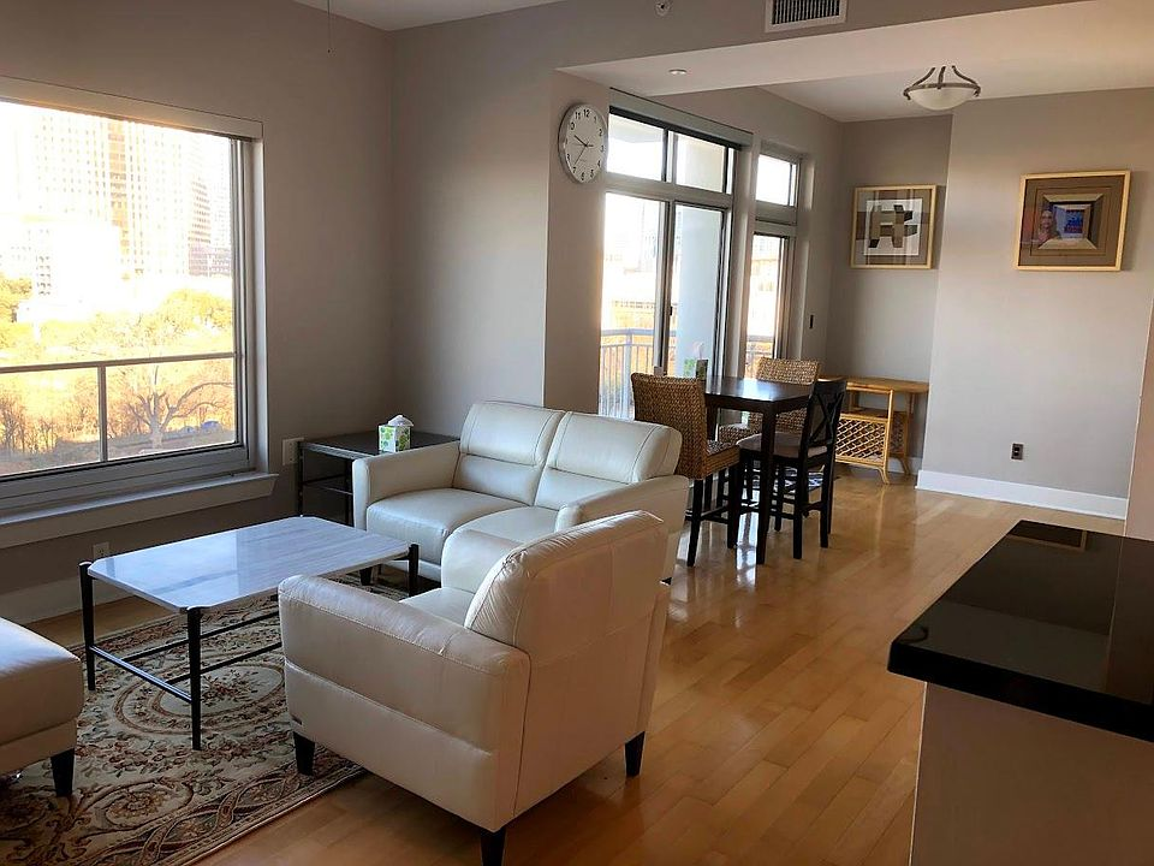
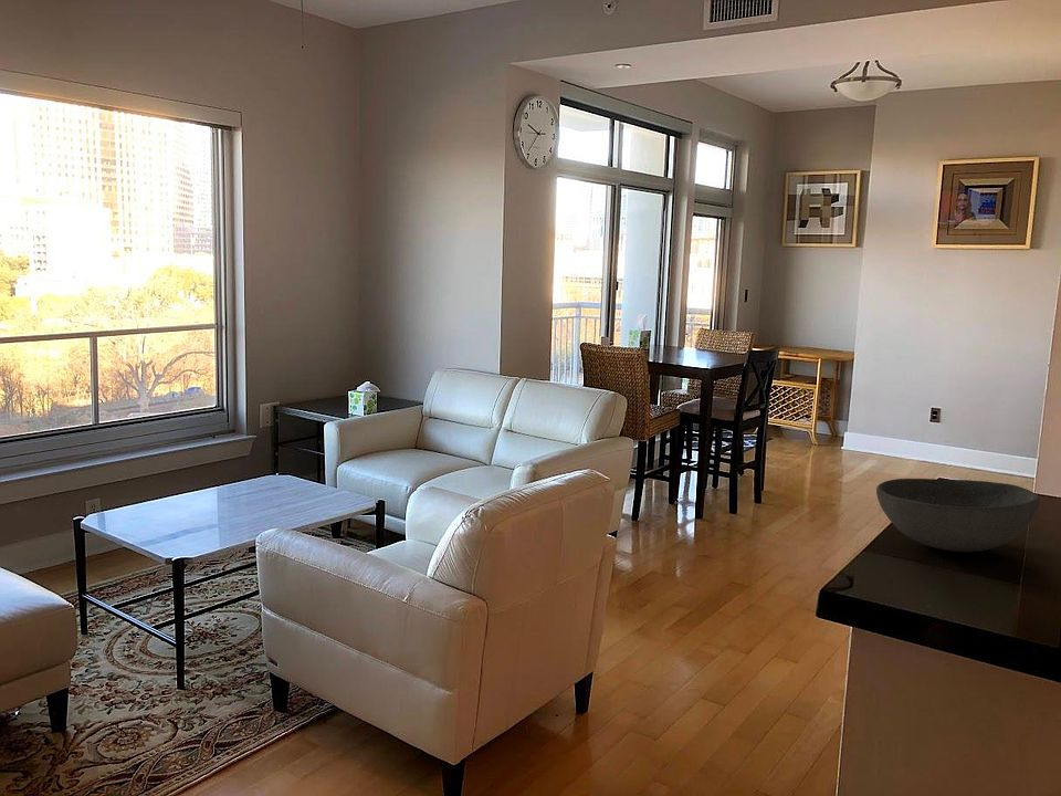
+ bowl (952, 515)
